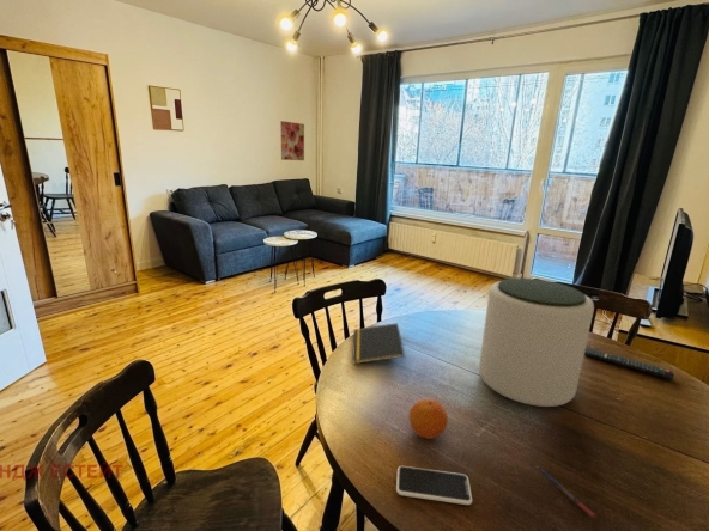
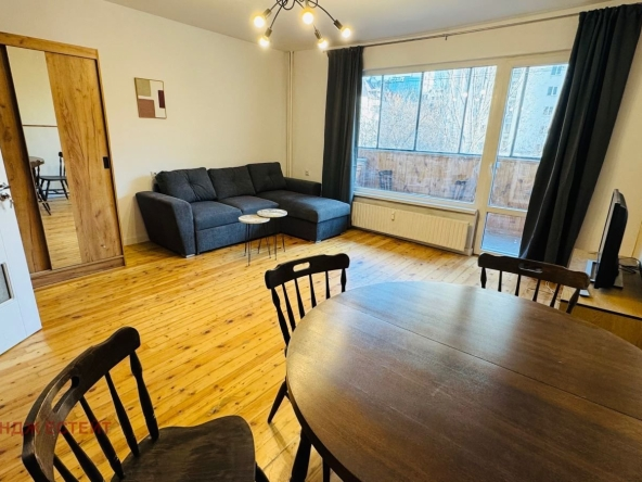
- remote control (626, 362)
- fruit (428, 417)
- plant pot (532, 337)
- notepad (376, 341)
- pen (562, 488)
- smartphone (432, 484)
- wall art (292, 141)
